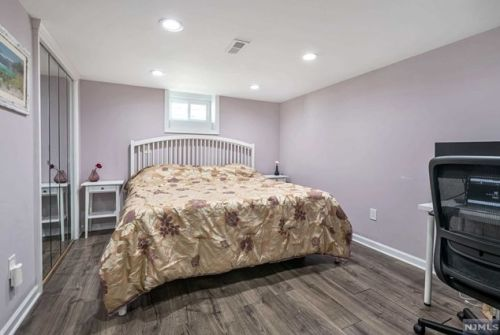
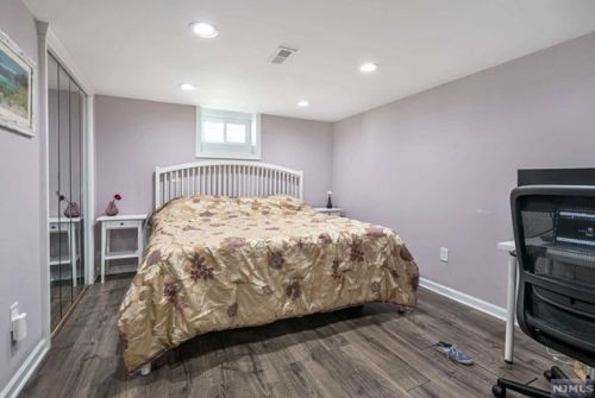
+ shoe (451, 349)
